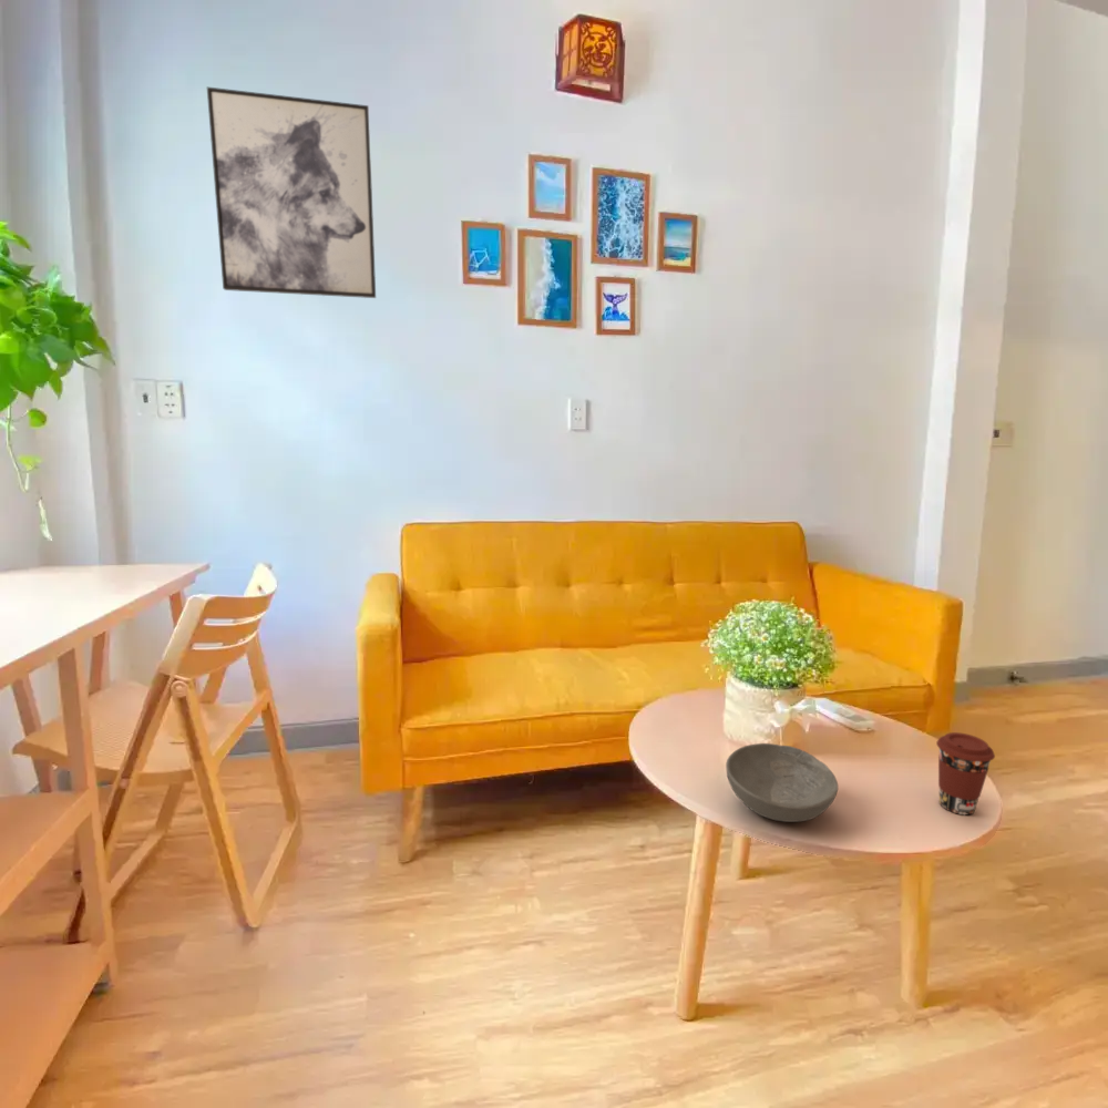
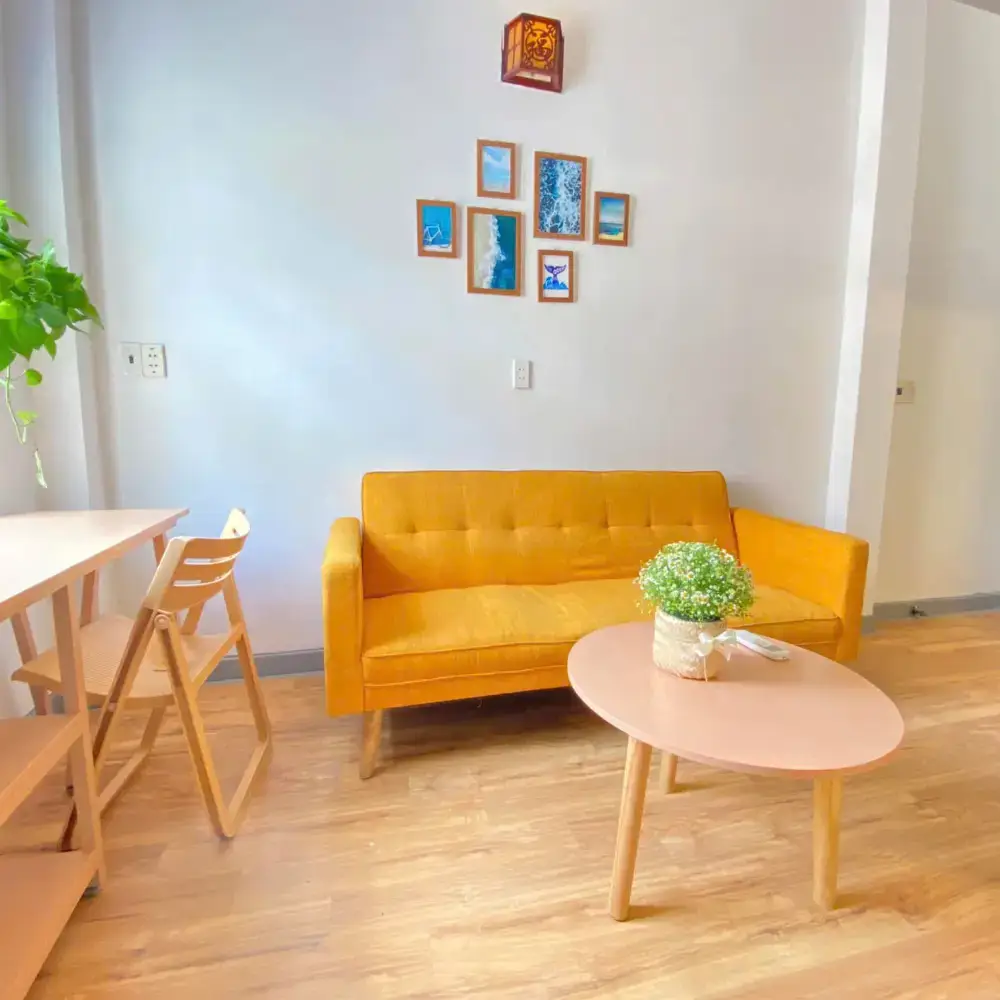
- coffee cup (961, 773)
- wall art (296, 198)
- soup bowl (780, 787)
